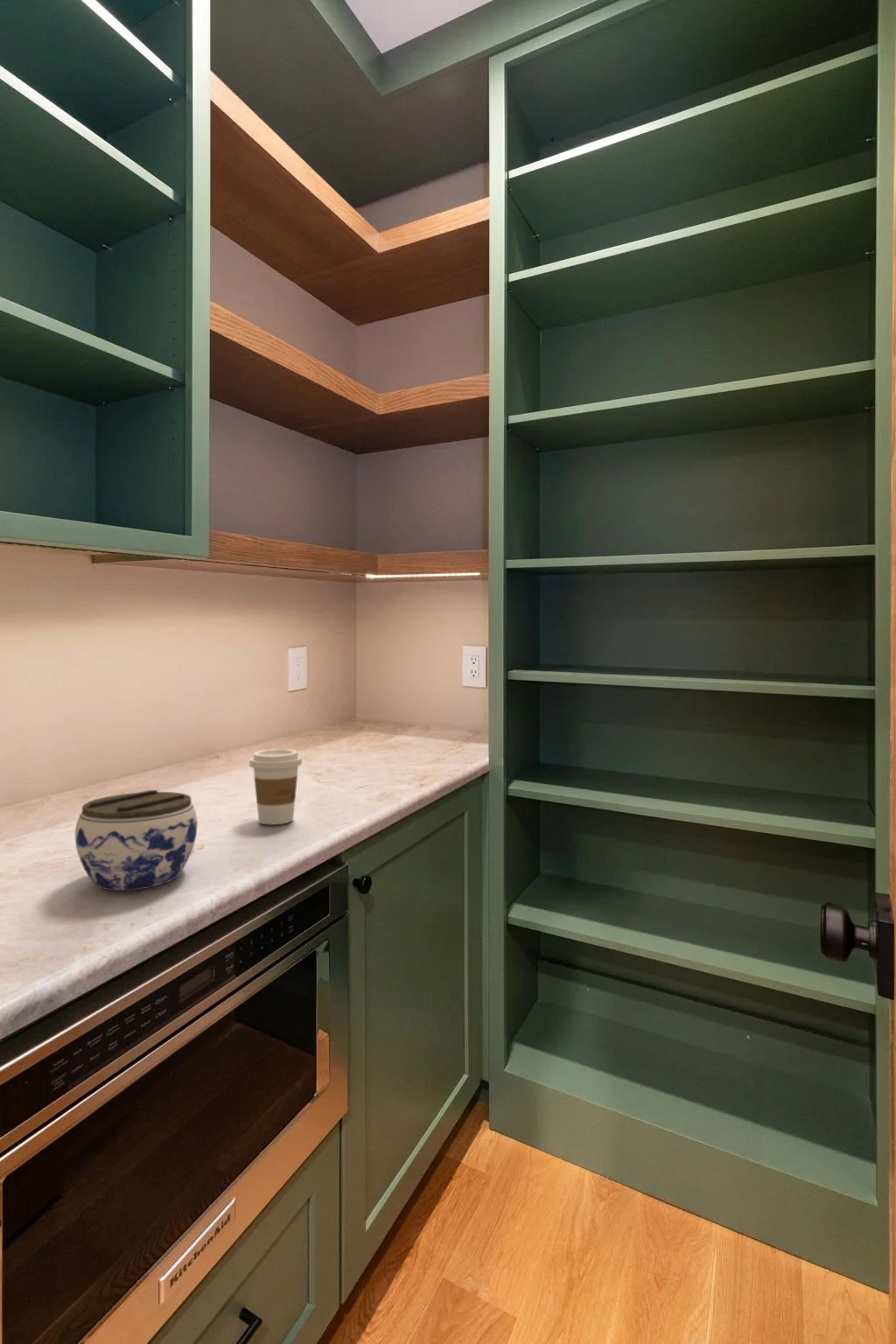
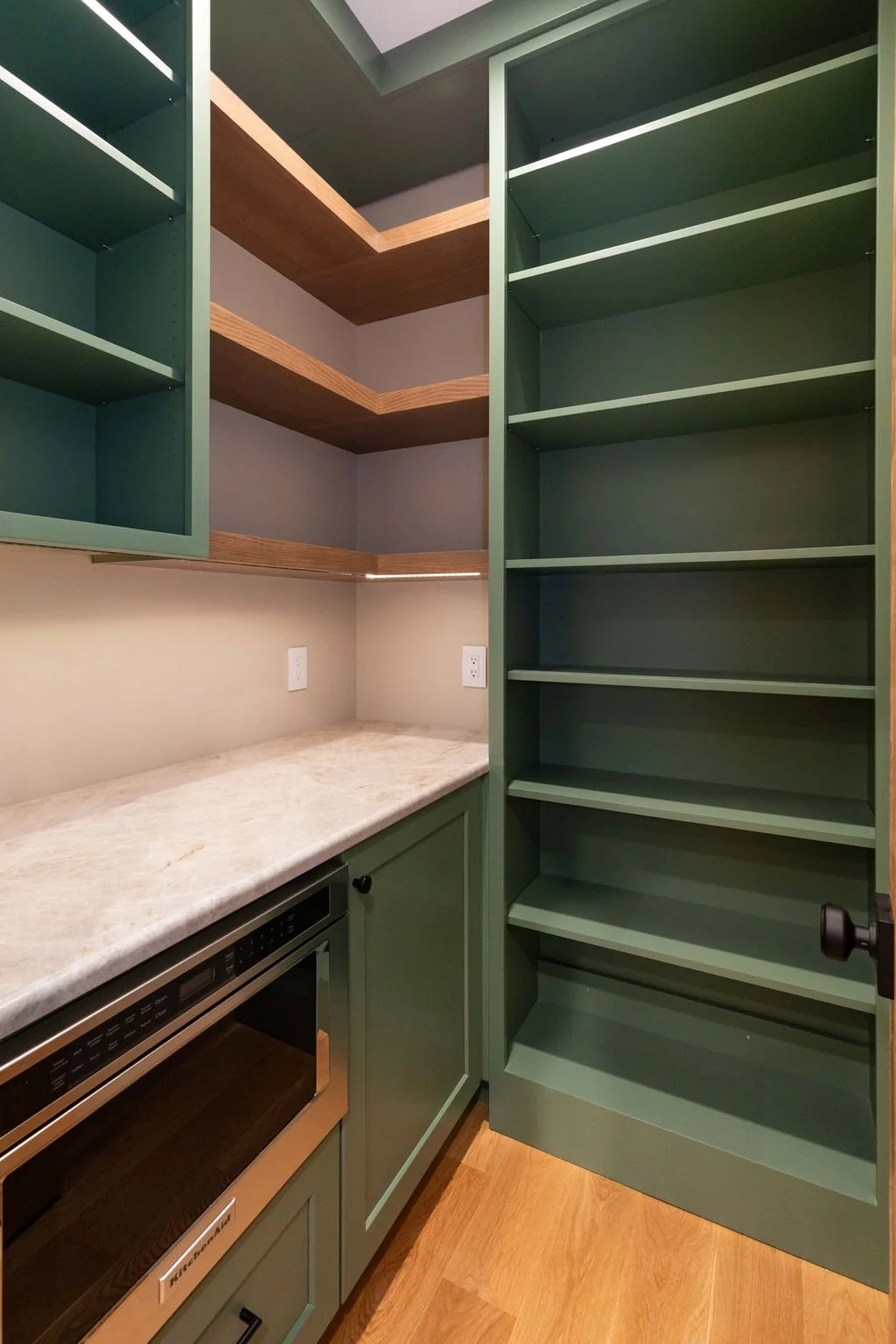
- coffee cup (276, 786)
- jar (138, 838)
